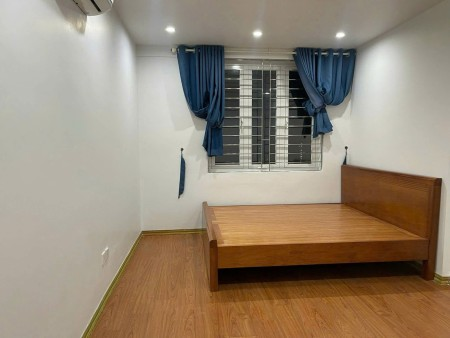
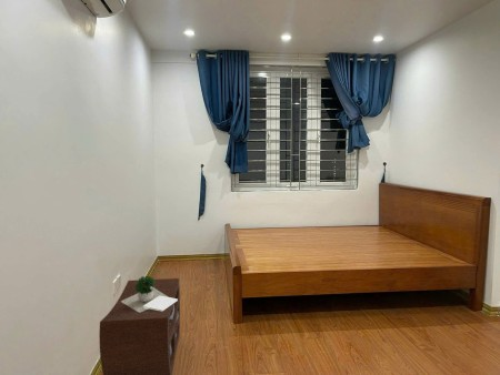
+ nightstand (148, 318)
